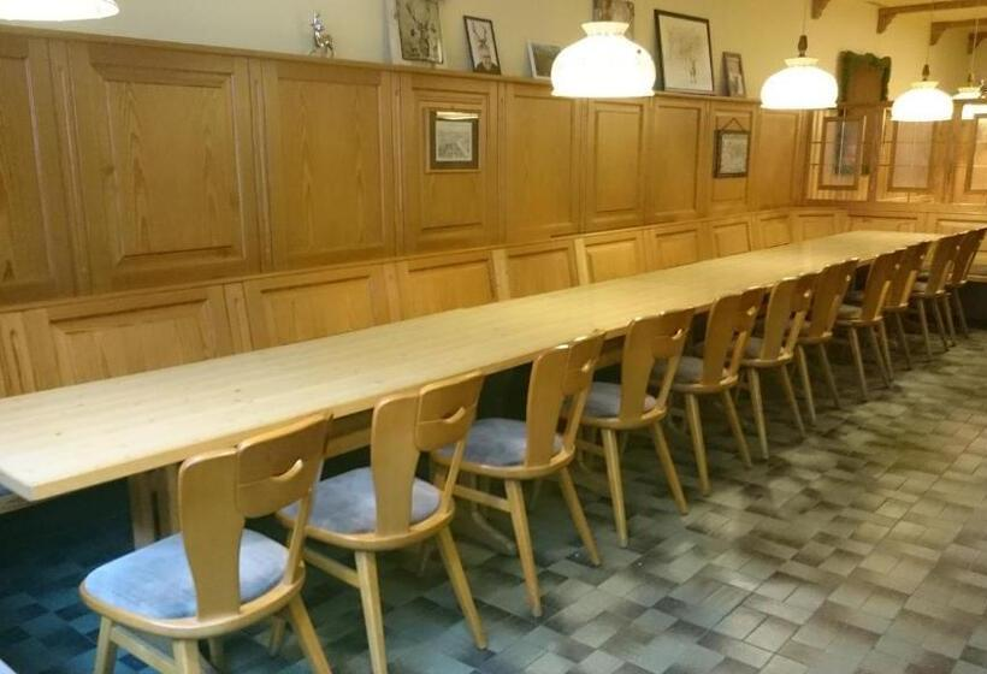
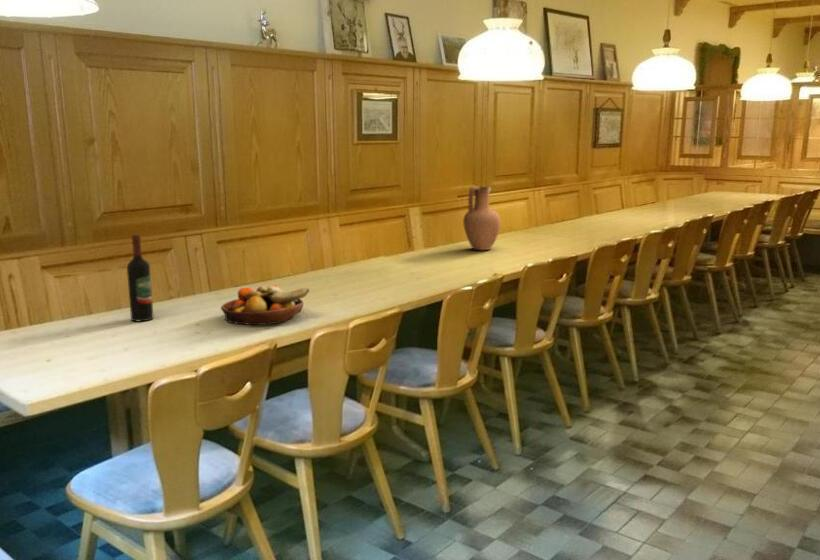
+ fruit bowl (263, 300)
+ wine bottle (139, 277)
+ vase (481, 217)
